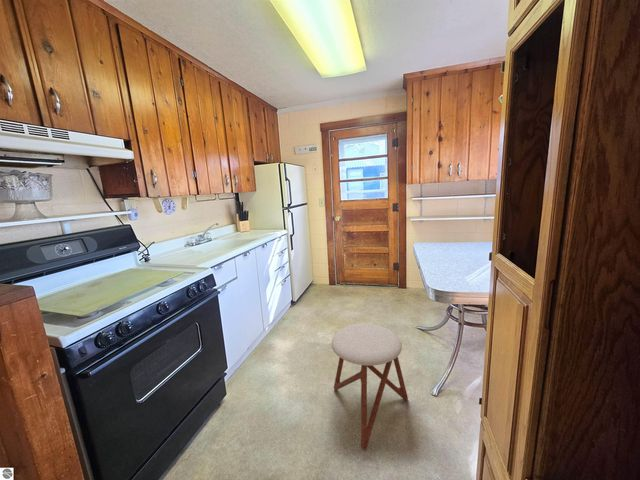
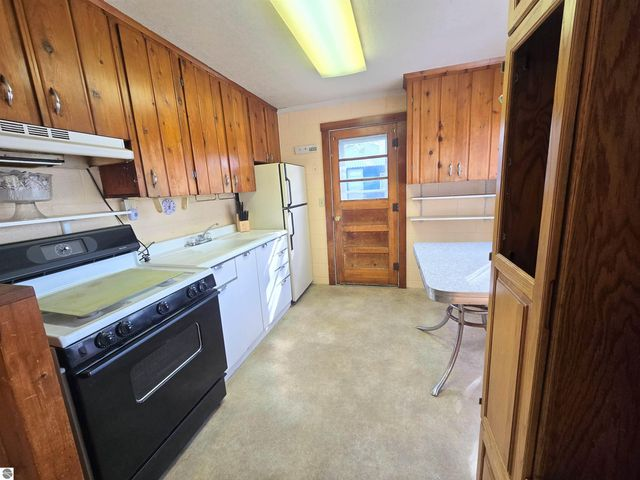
- stool (374, 372)
